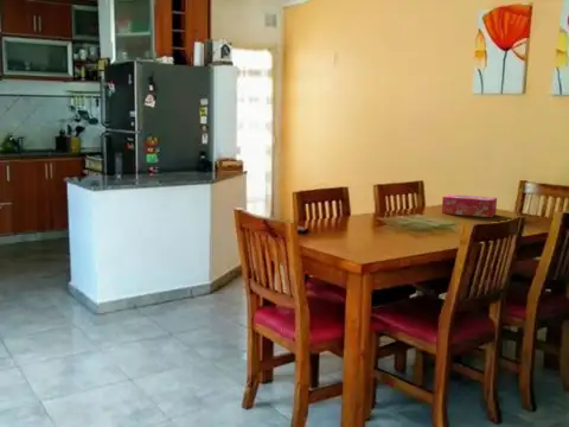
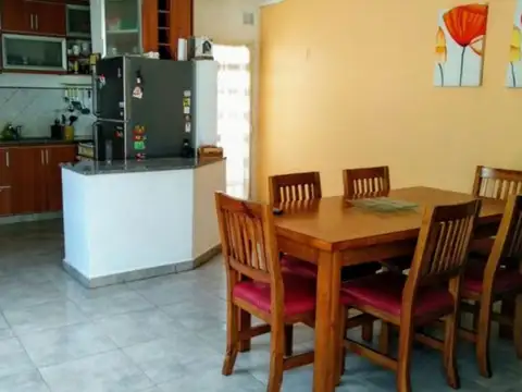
- tissue box (468, 205)
